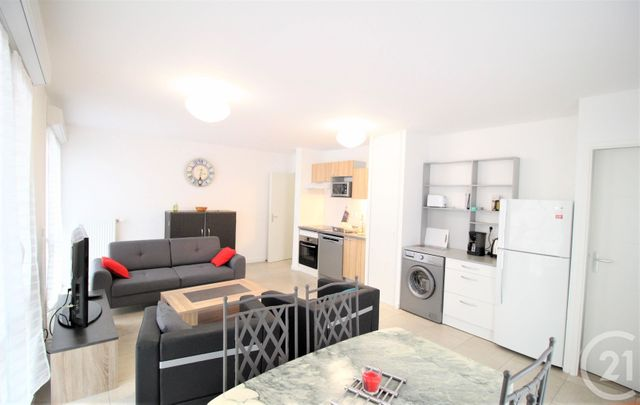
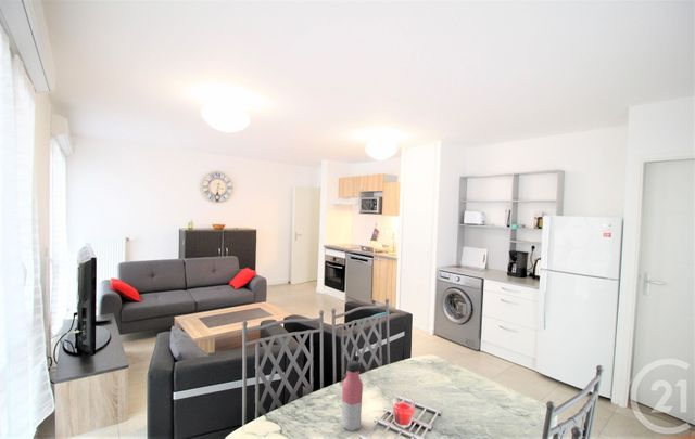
+ water bottle (352, 393)
